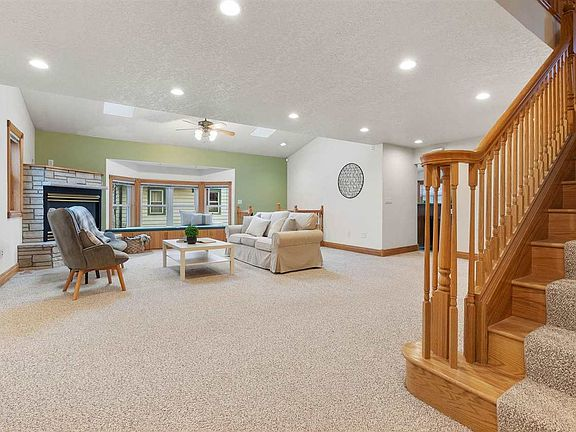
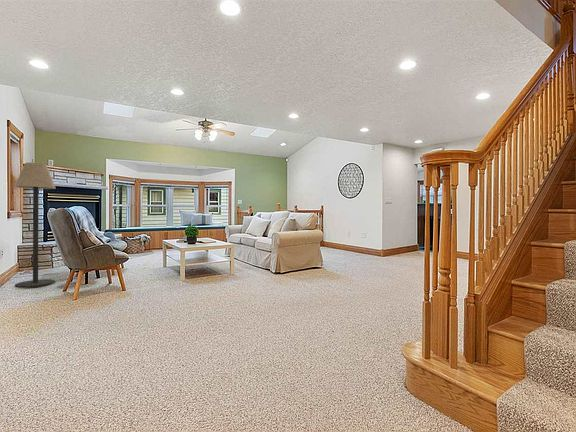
+ floor lamp (35, 224)
